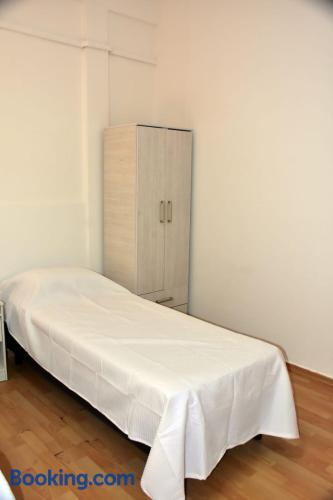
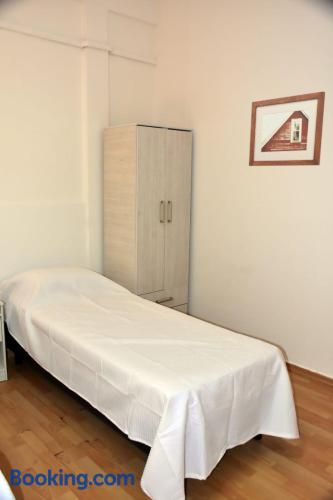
+ picture frame (283, 131)
